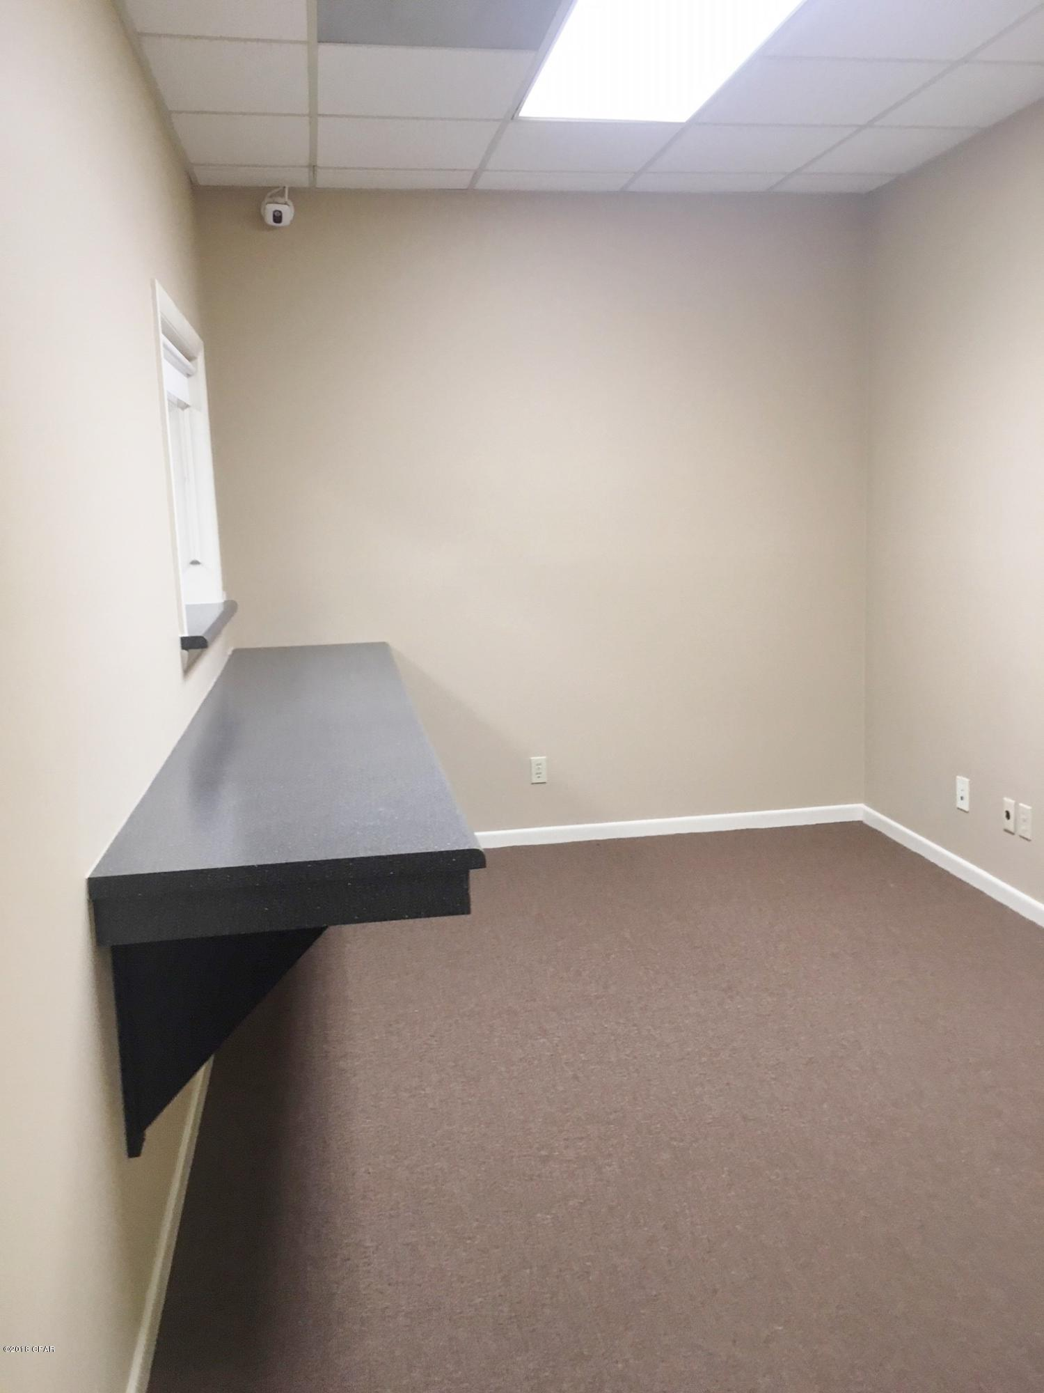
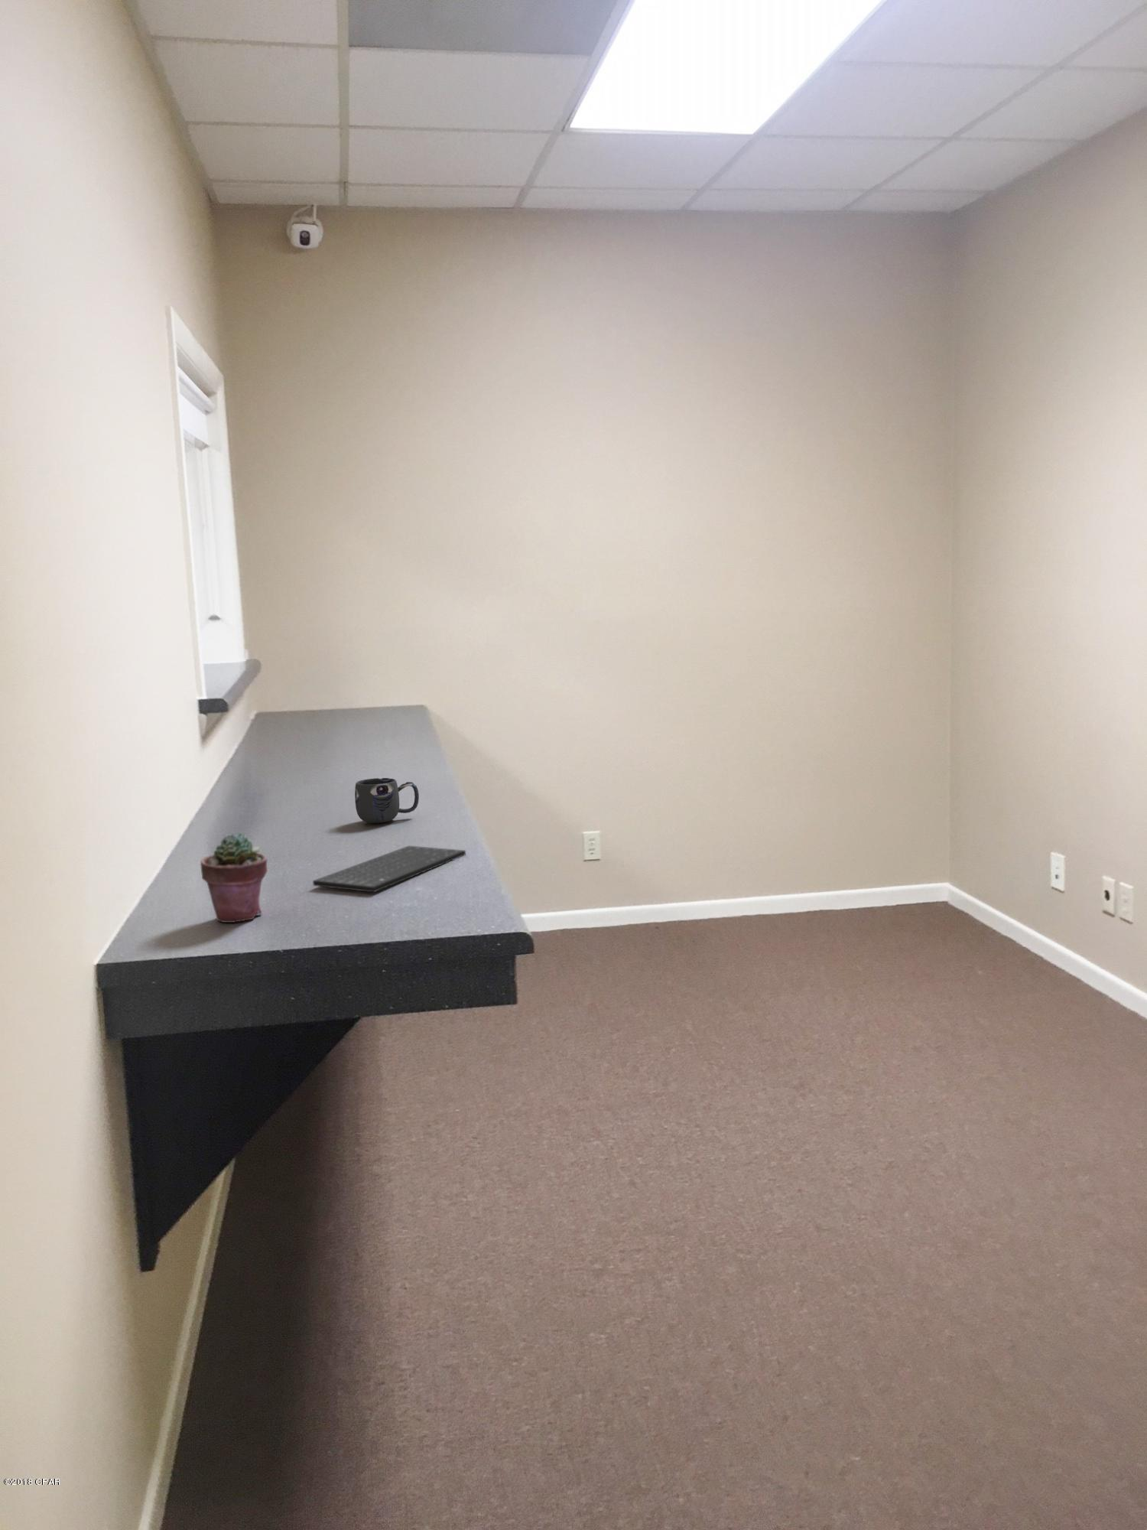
+ mug (387, 800)
+ potted succulent (235, 875)
+ keyboard (393, 866)
